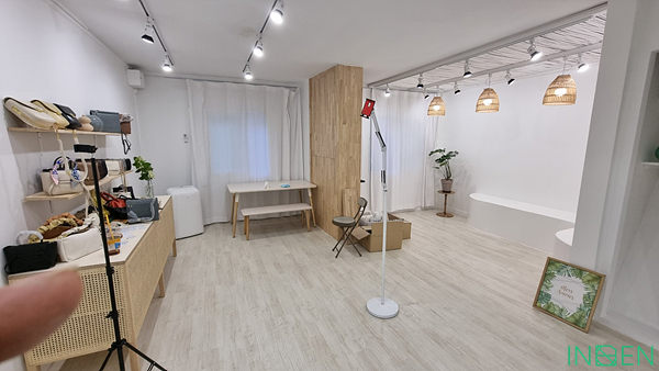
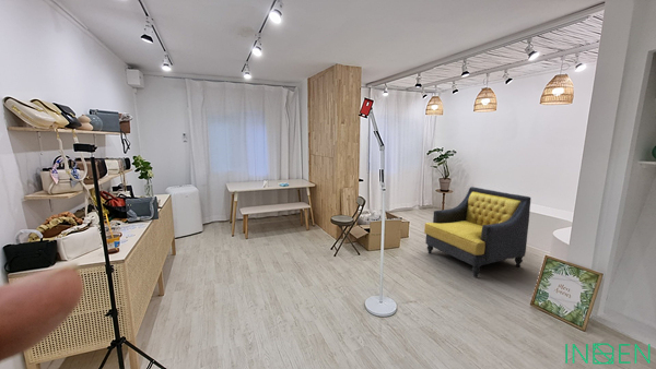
+ armchair (472, 226)
